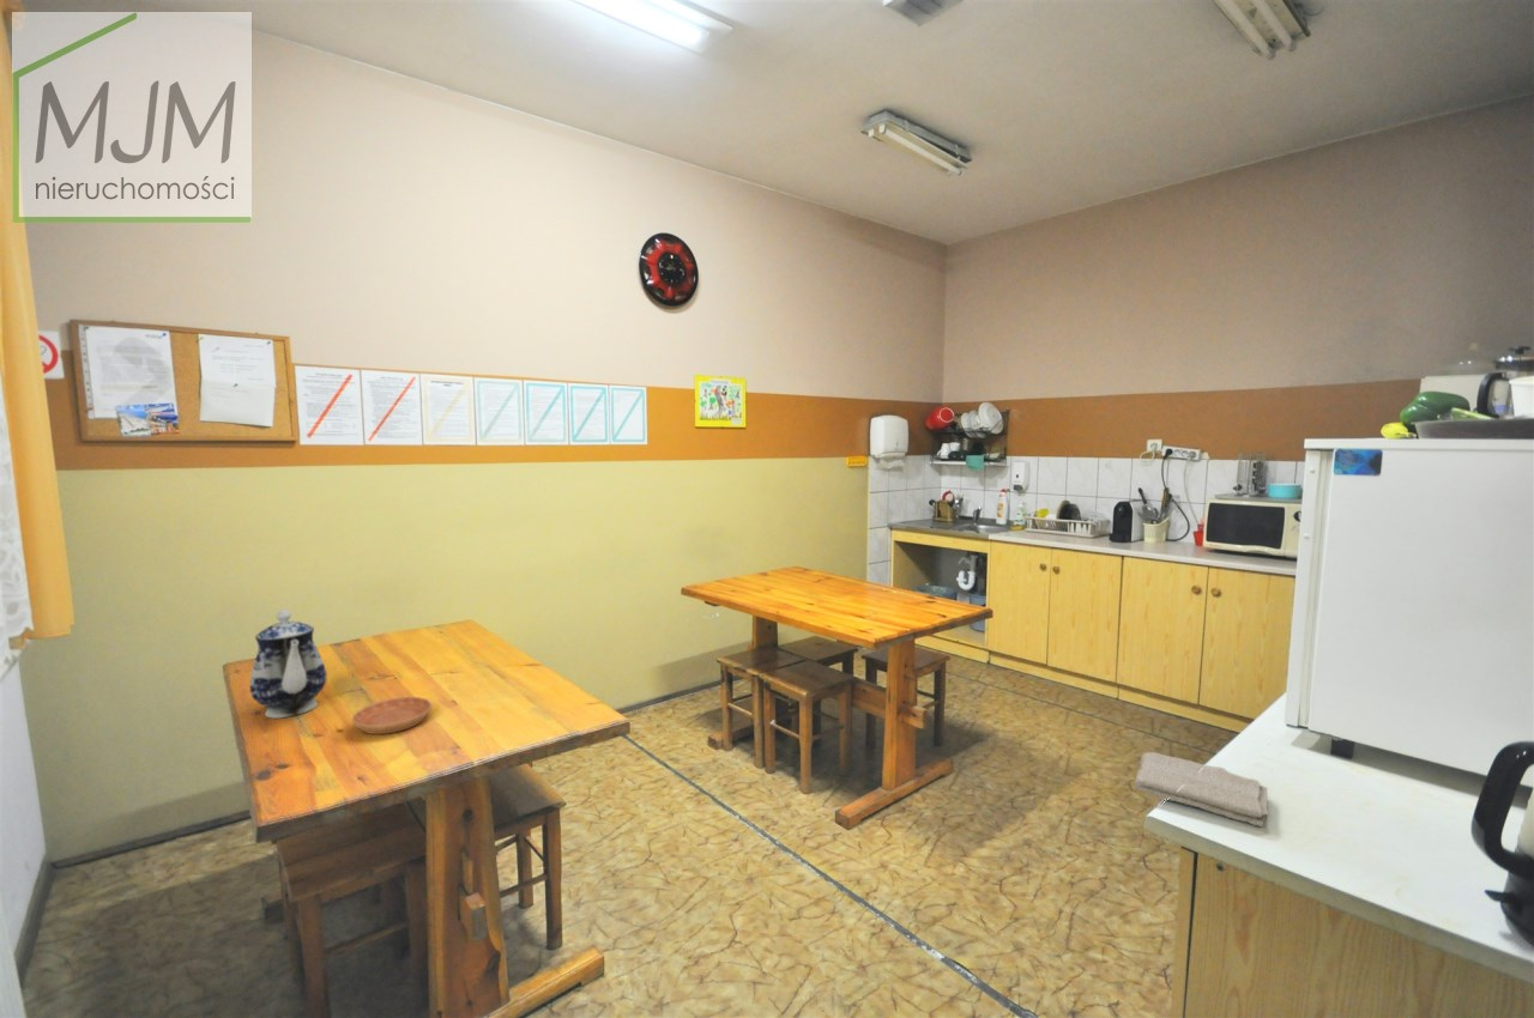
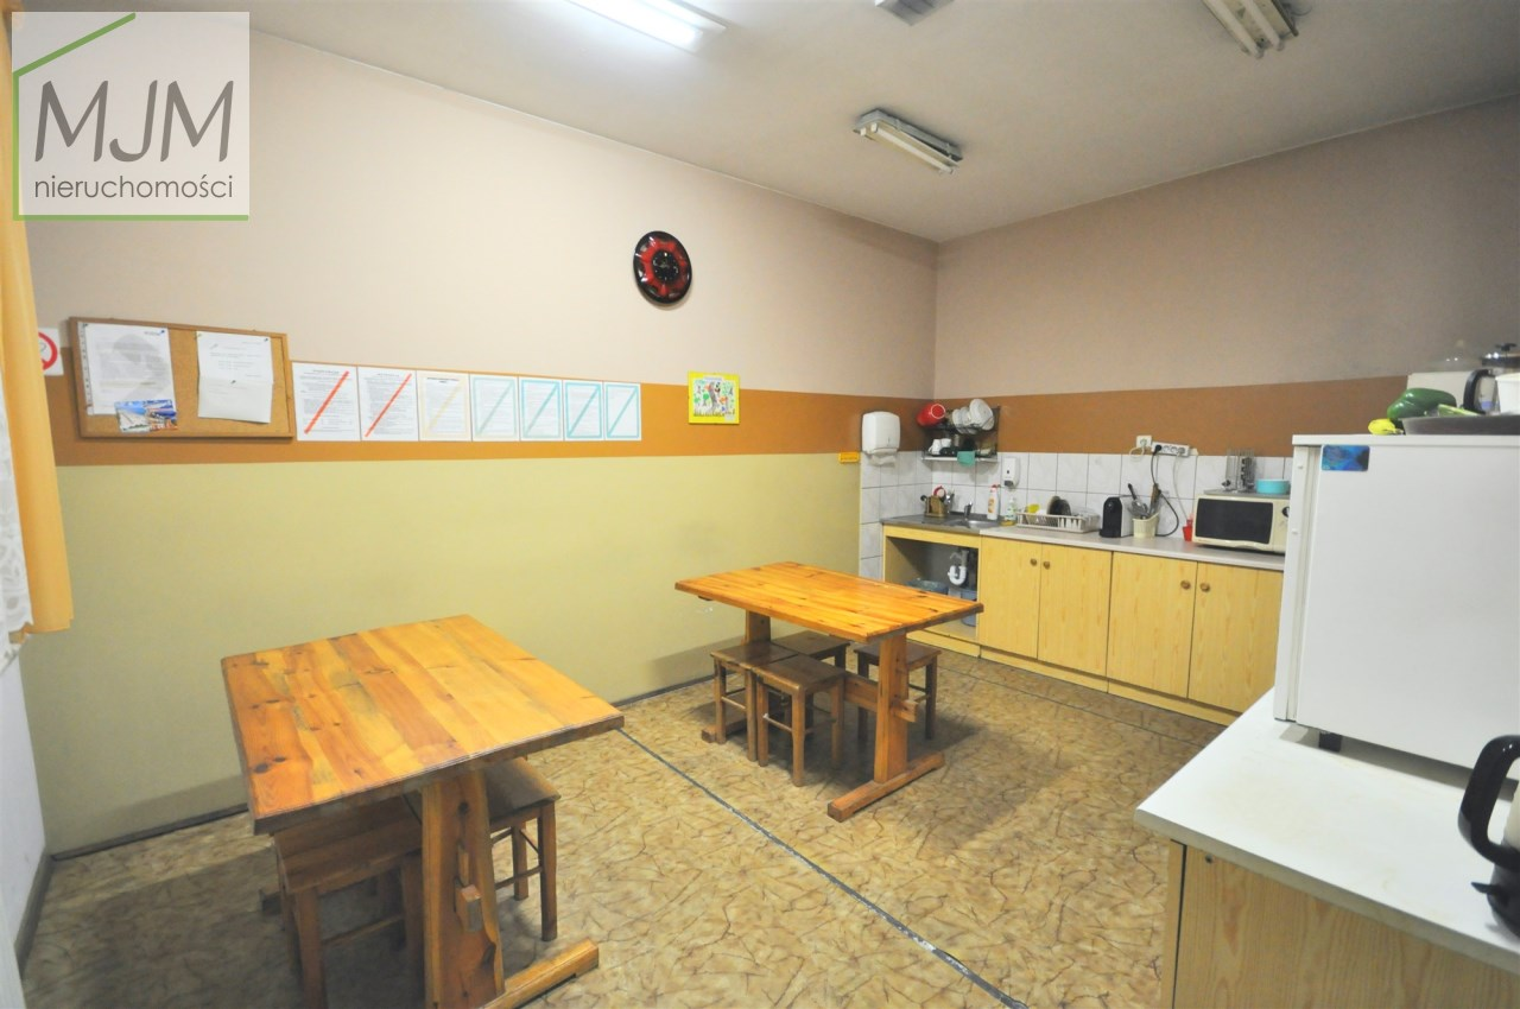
- washcloth (1200, 784)
- teapot (286, 660)
- saucer (393, 716)
